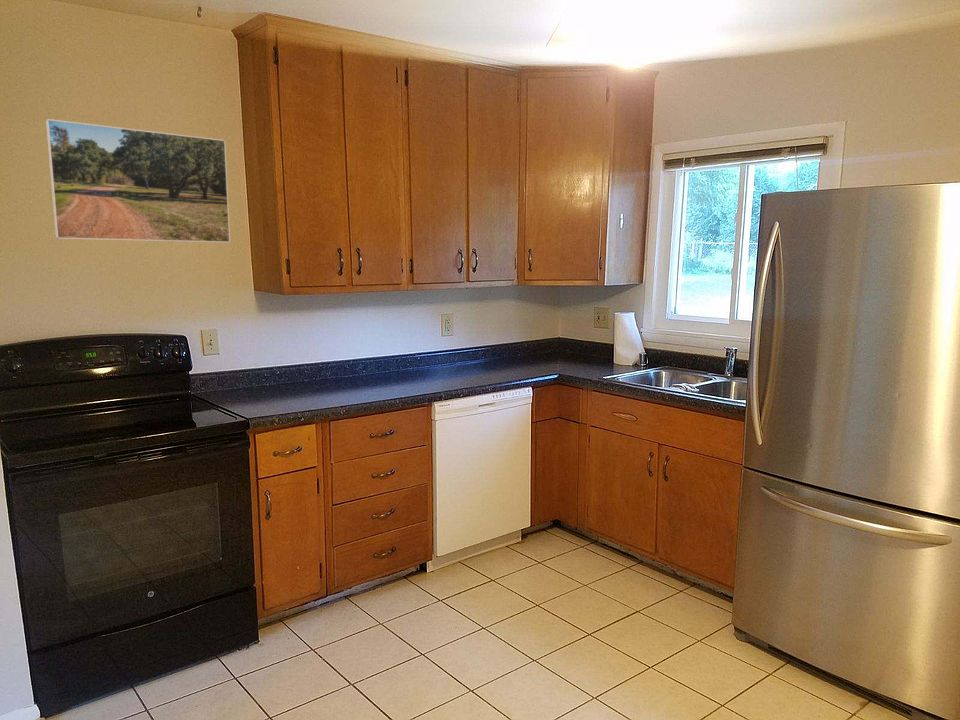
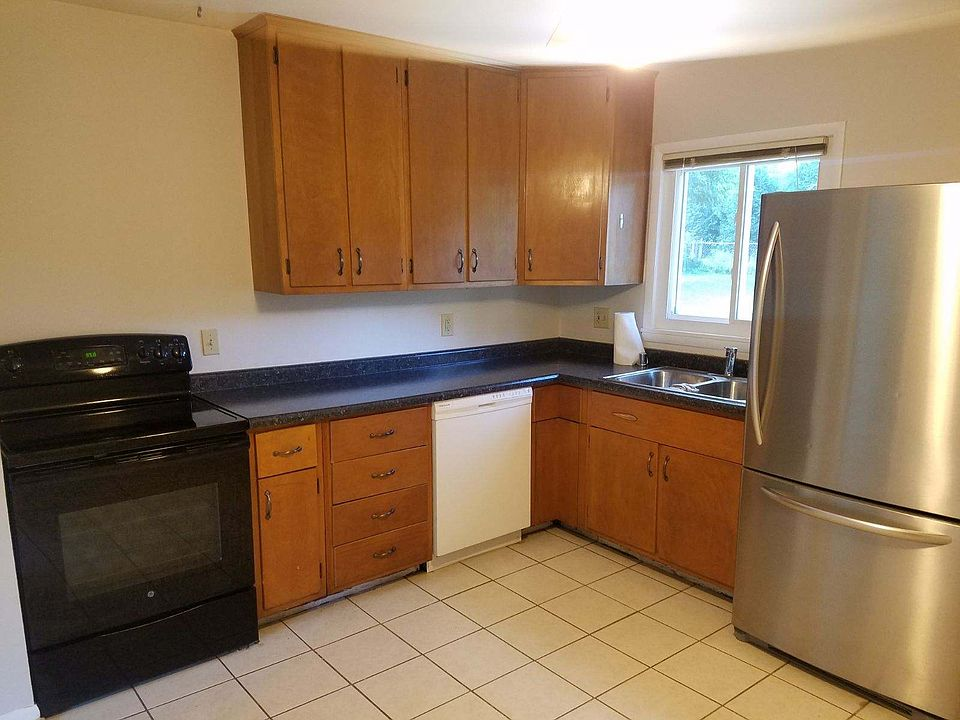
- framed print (145, 186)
